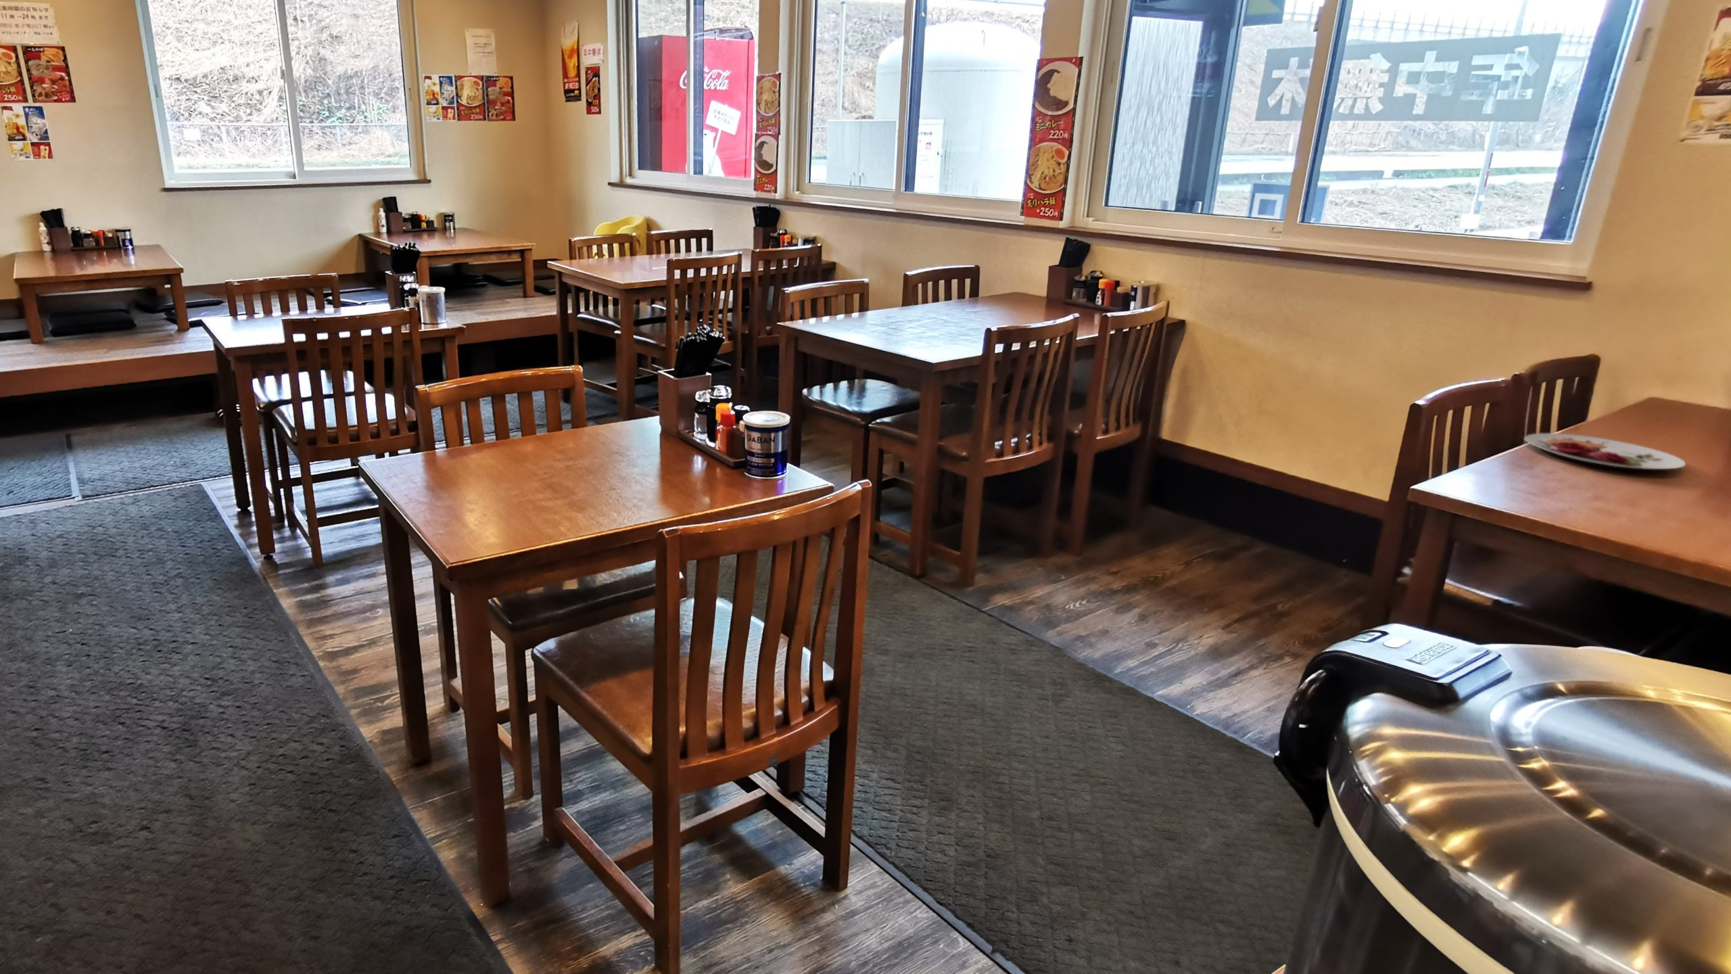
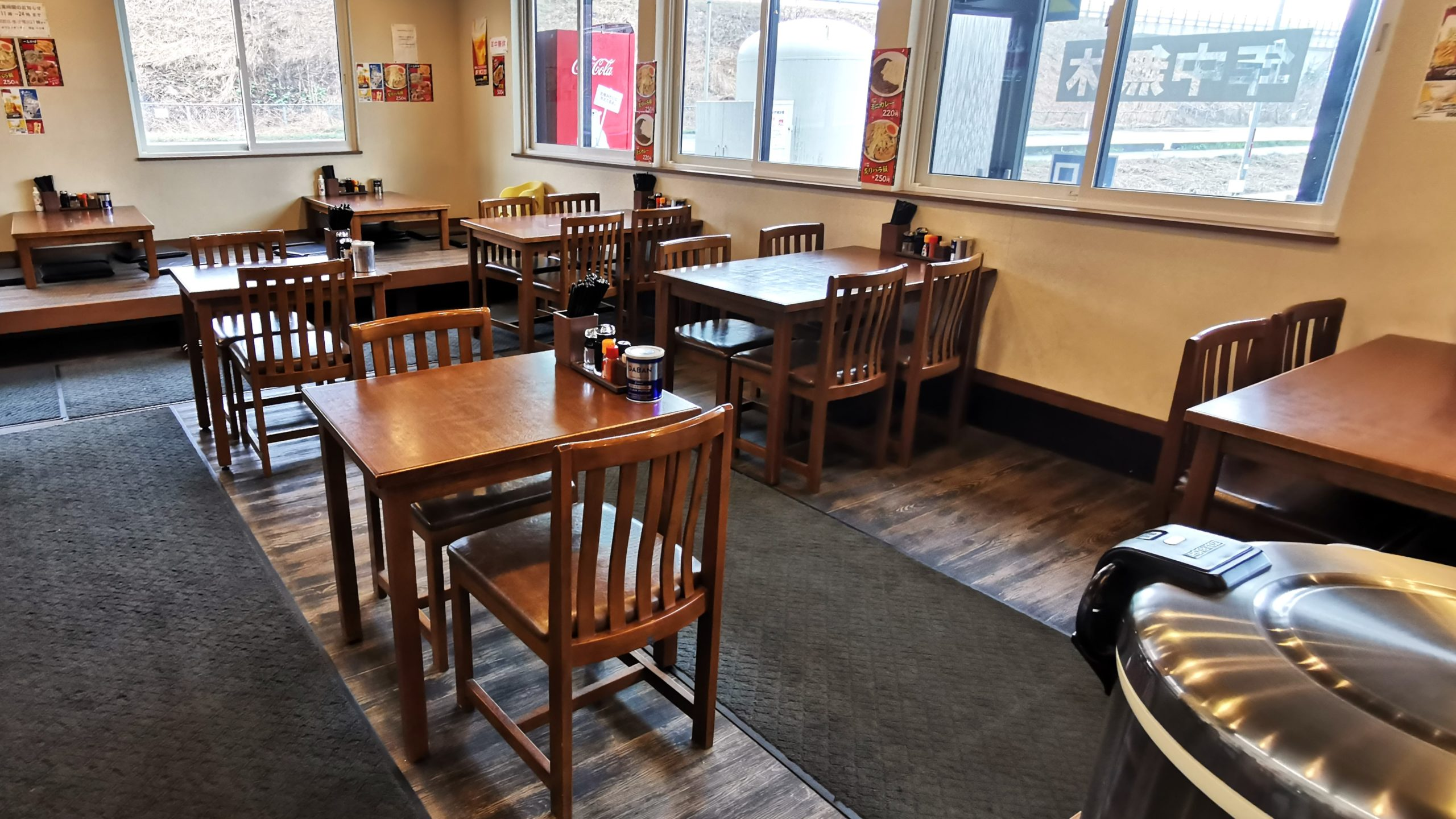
- plate (1601, 450)
